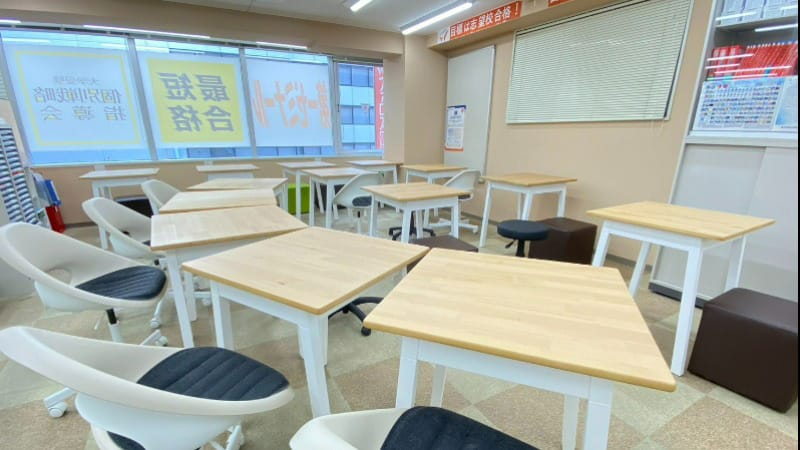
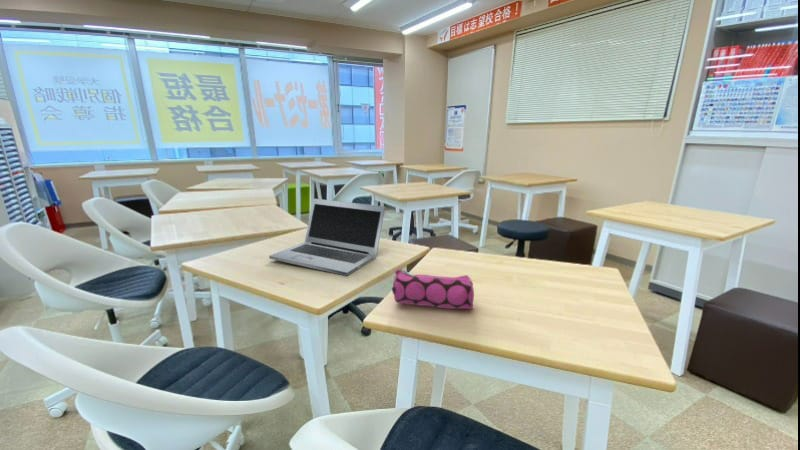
+ laptop (328, 232)
+ pencil case (433, 288)
